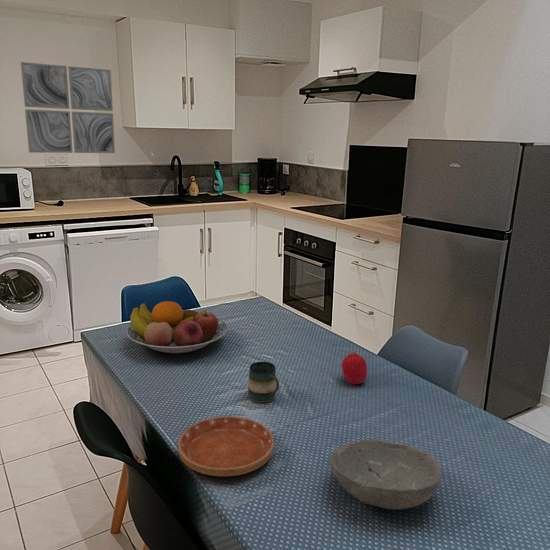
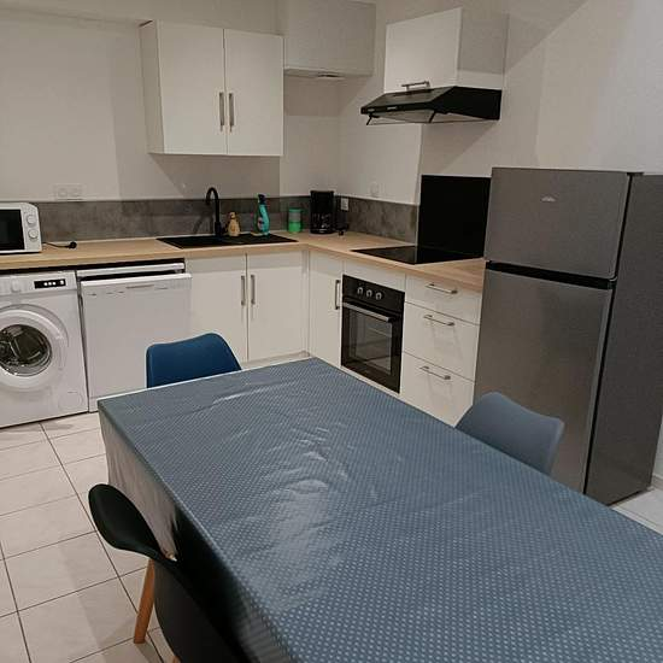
- bowl (384, 474)
- fruit bowl (178, 324)
- wall art (69, 111)
- mug (265, 384)
- fruit (354, 367)
- saucer (226, 446)
